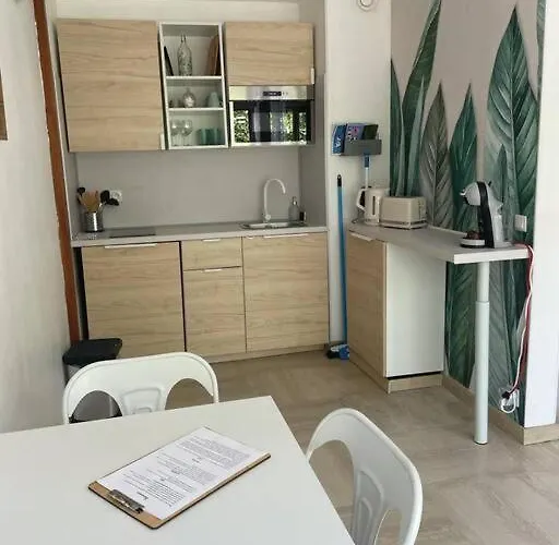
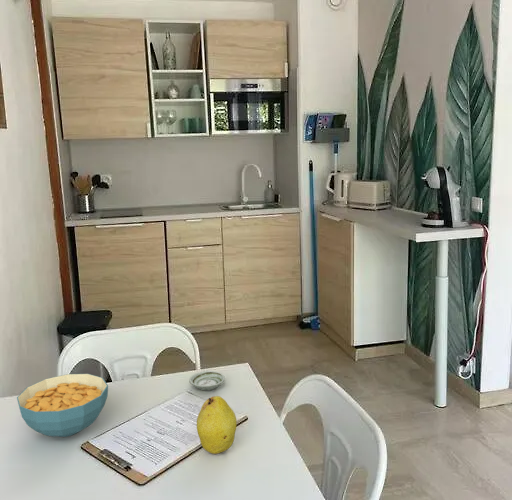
+ fruit (216, 422)
+ cereal bowl (65, 410)
+ saucer (207, 382)
